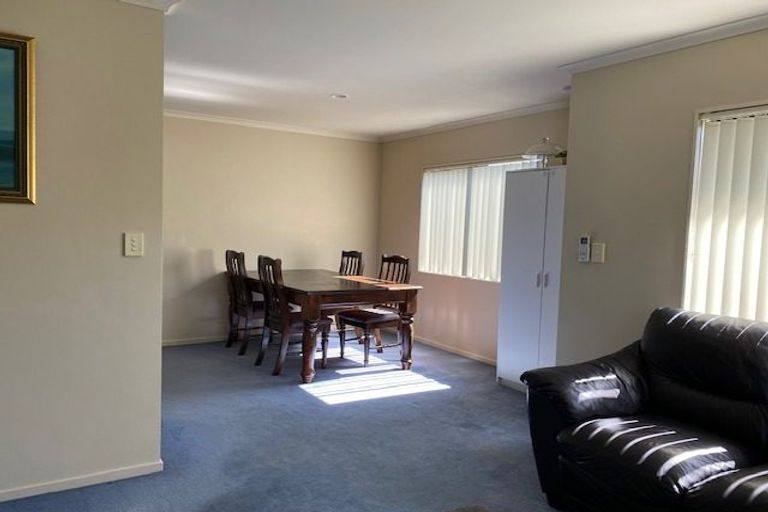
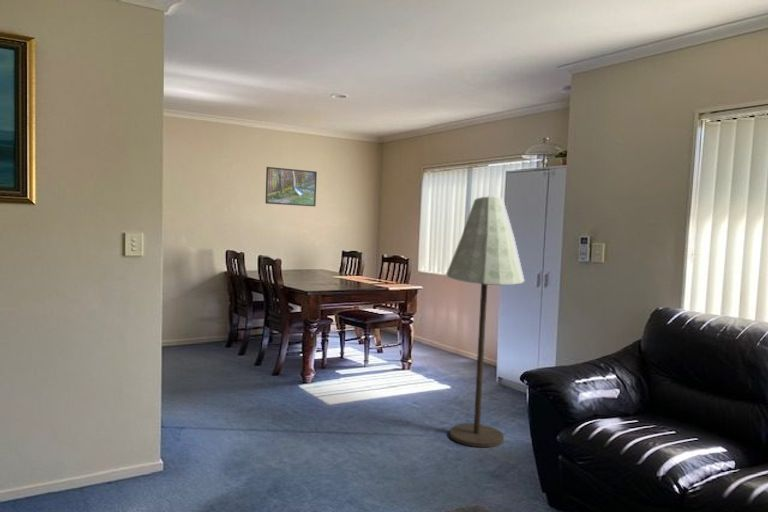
+ floor lamp (482, 318)
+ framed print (291, 187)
